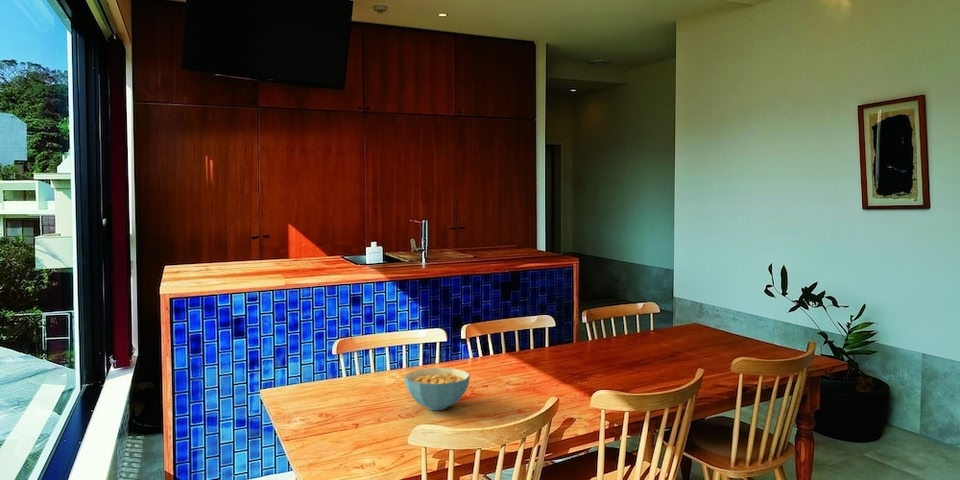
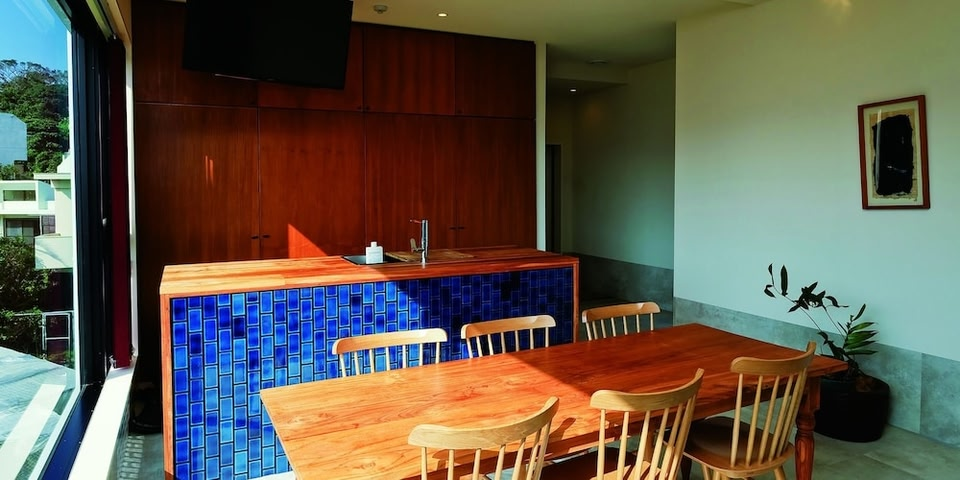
- cereal bowl (437, 391)
